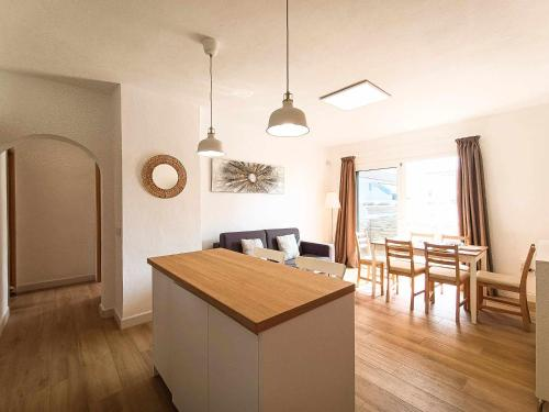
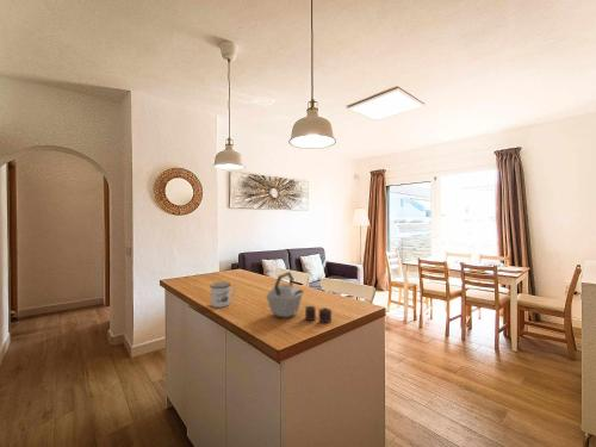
+ mug (223, 293)
+ kettle (299, 296)
